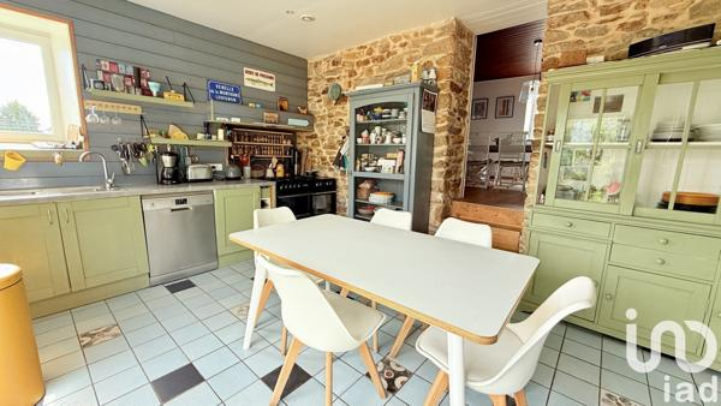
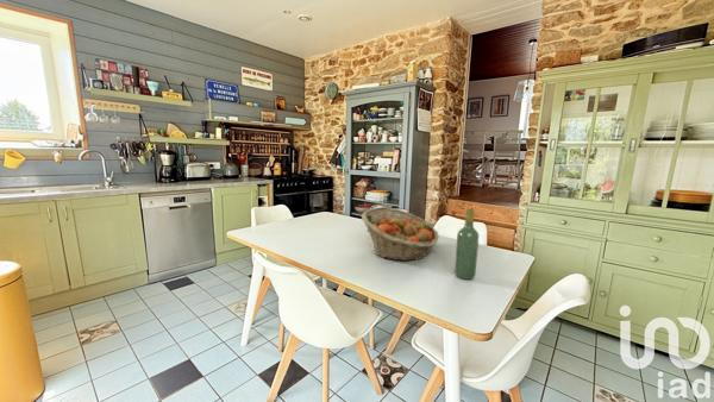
+ fruit basket (400, 231)
+ wine bottle (466, 243)
